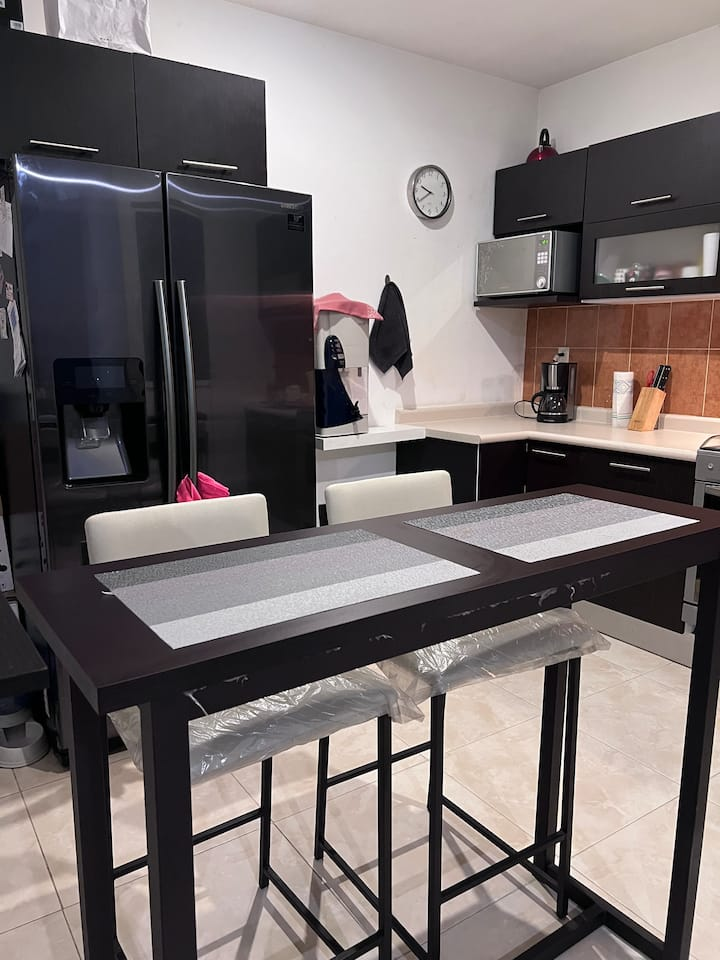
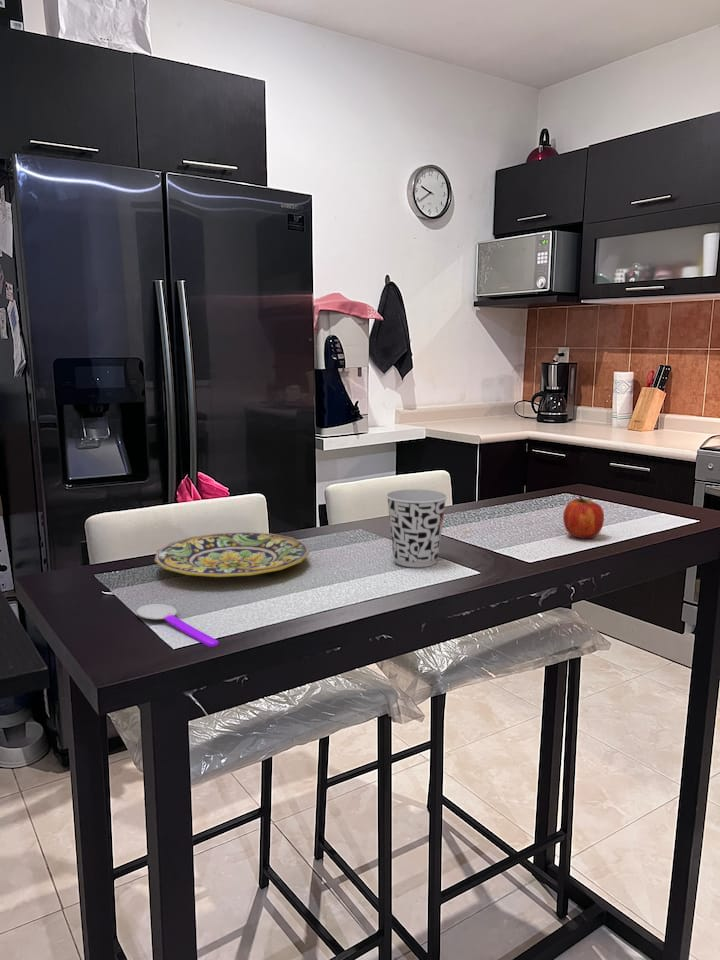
+ cup (416, 528)
+ fruit (583, 516)
+ plate (233, 559)
+ spoon (177, 621)
